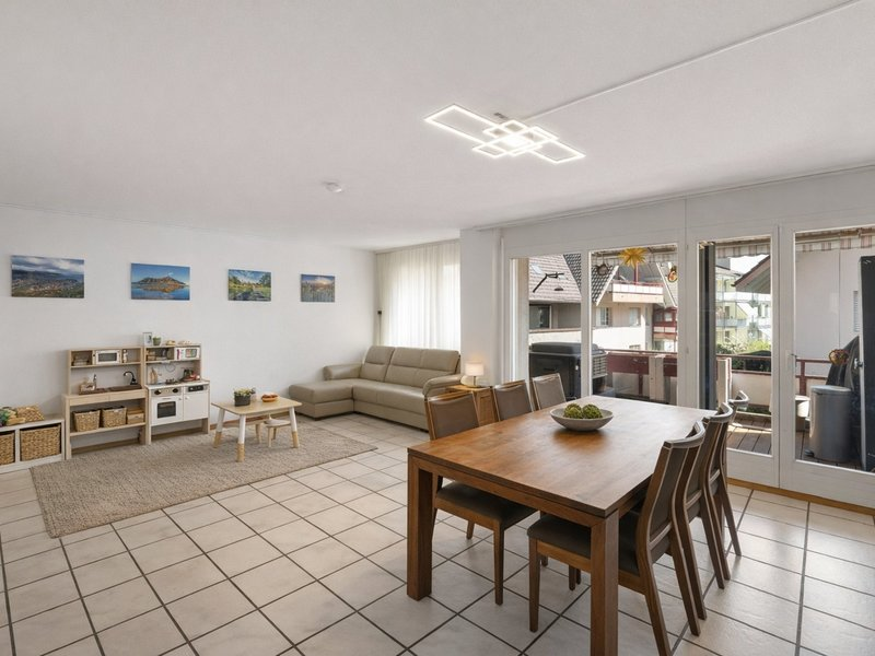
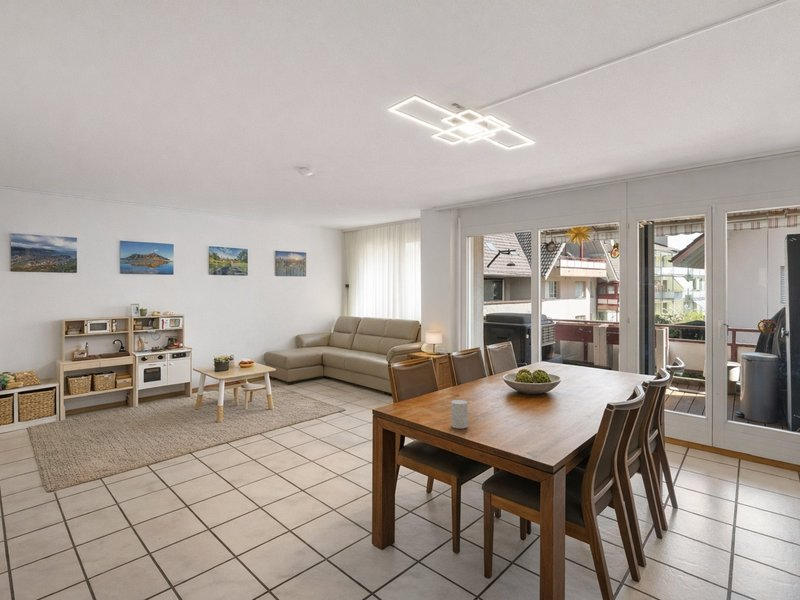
+ cup (459, 413)
